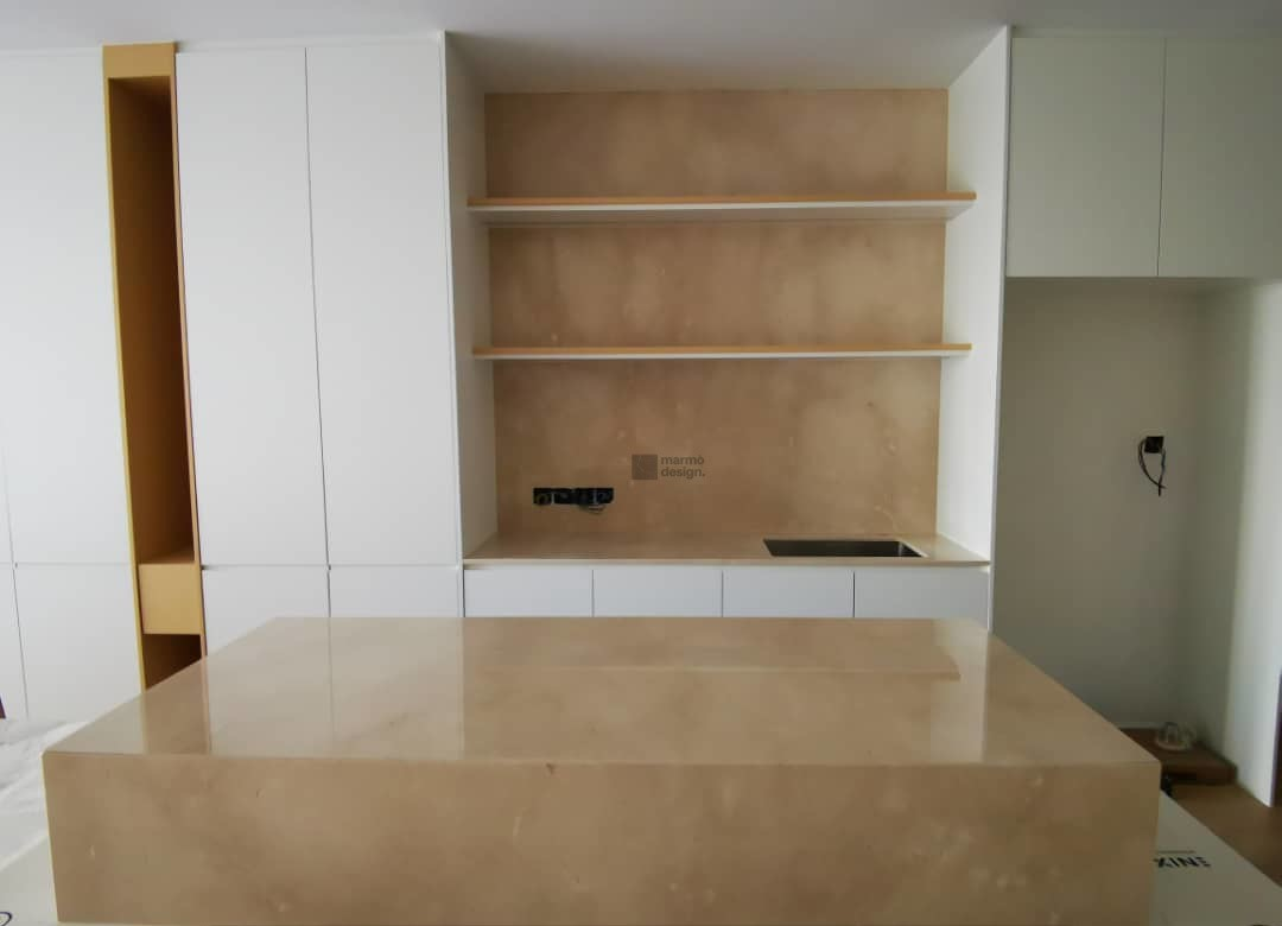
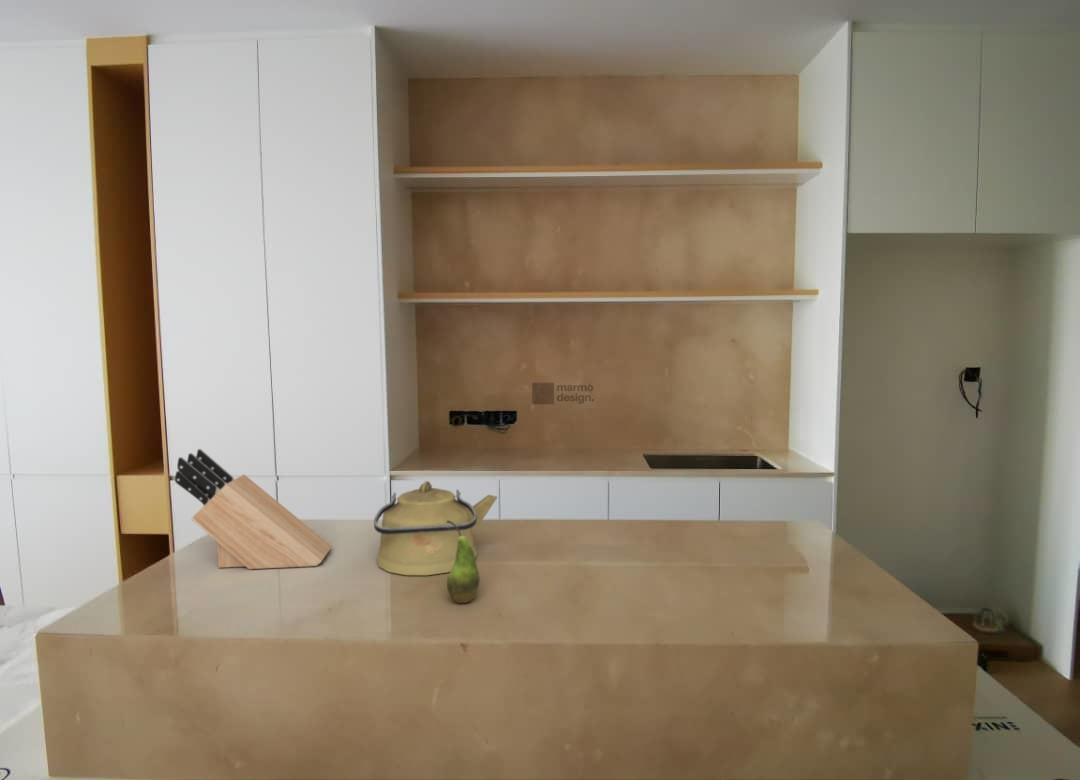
+ kettle (437, 519)
+ fruit (462, 561)
+ knife block (253, 506)
